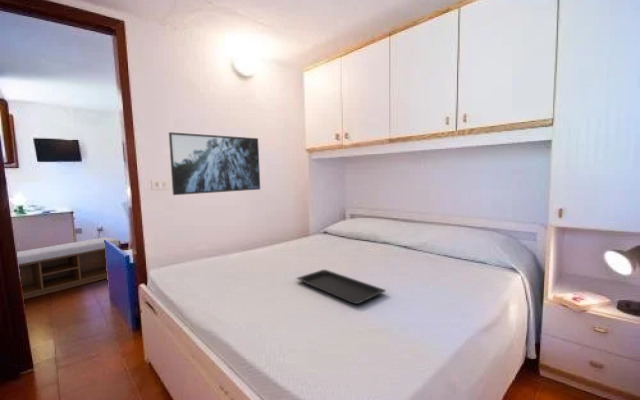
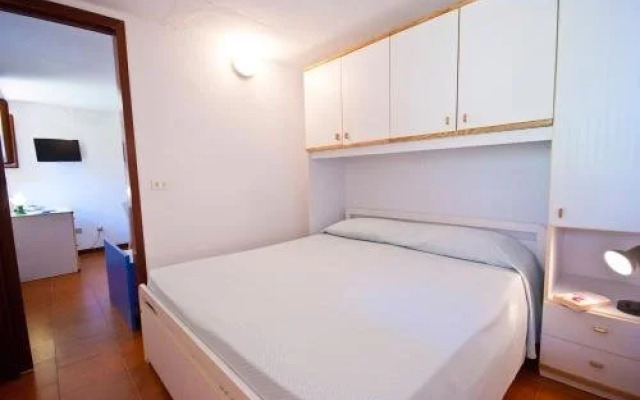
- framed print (219, 164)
- serving tray (338, 286)
- bench (56, 267)
